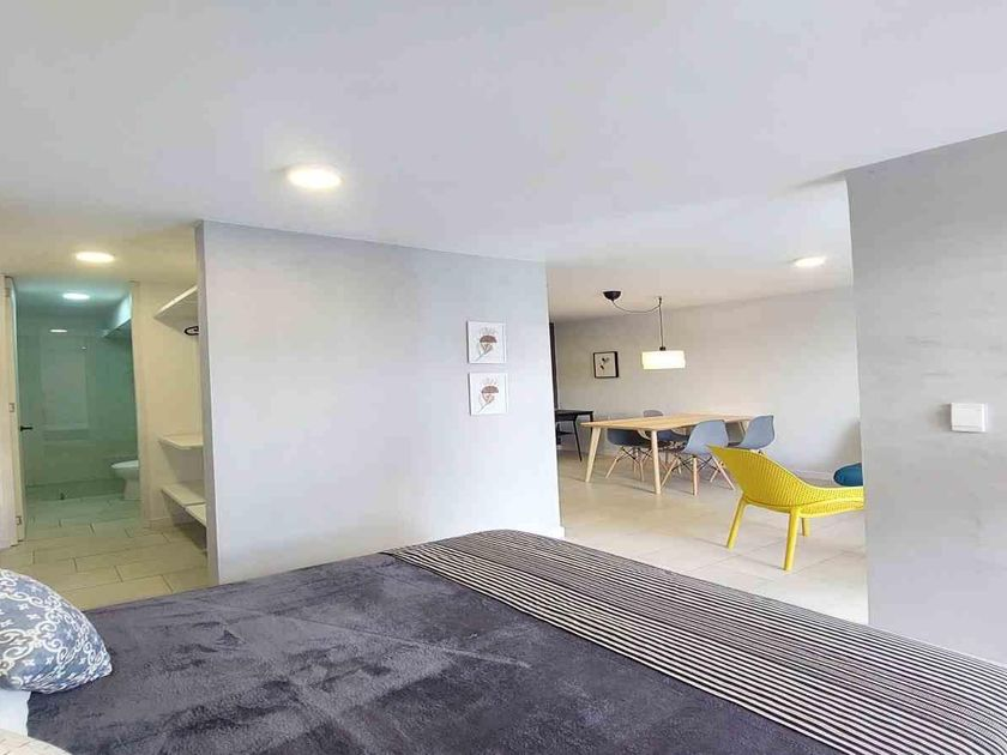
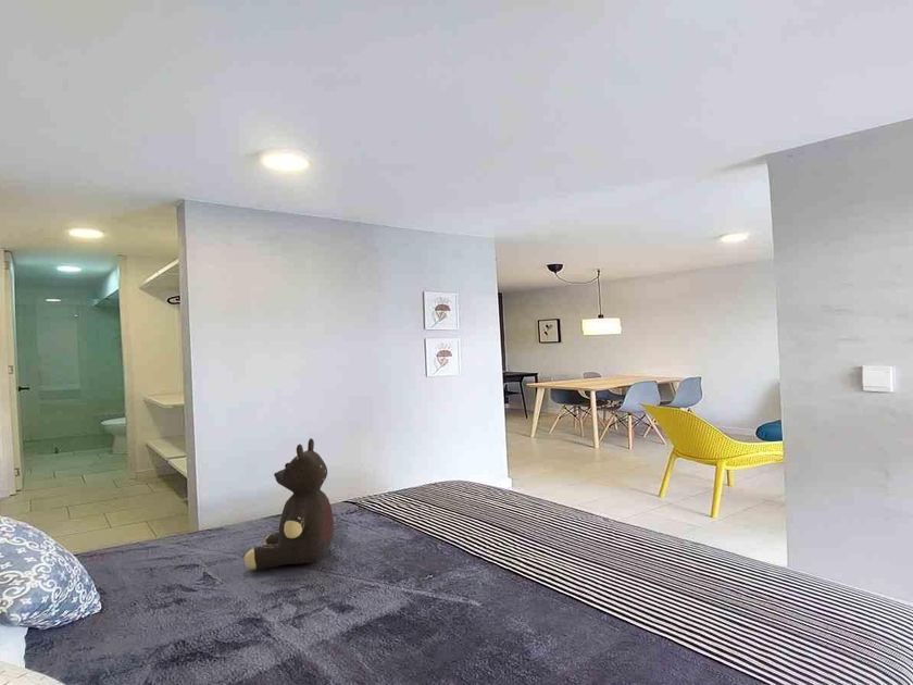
+ teddy bear (290, 500)
